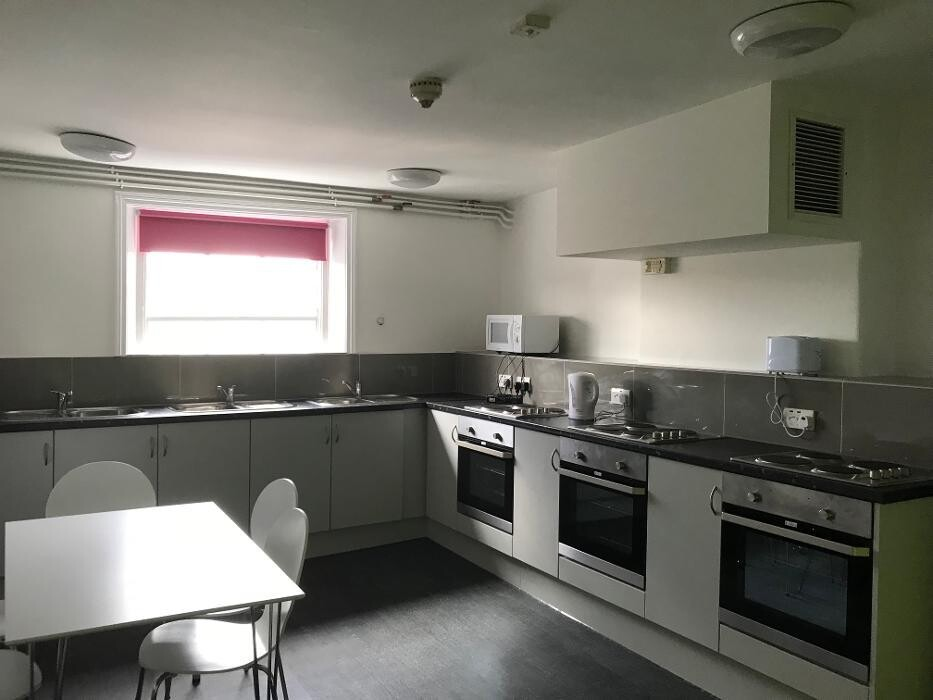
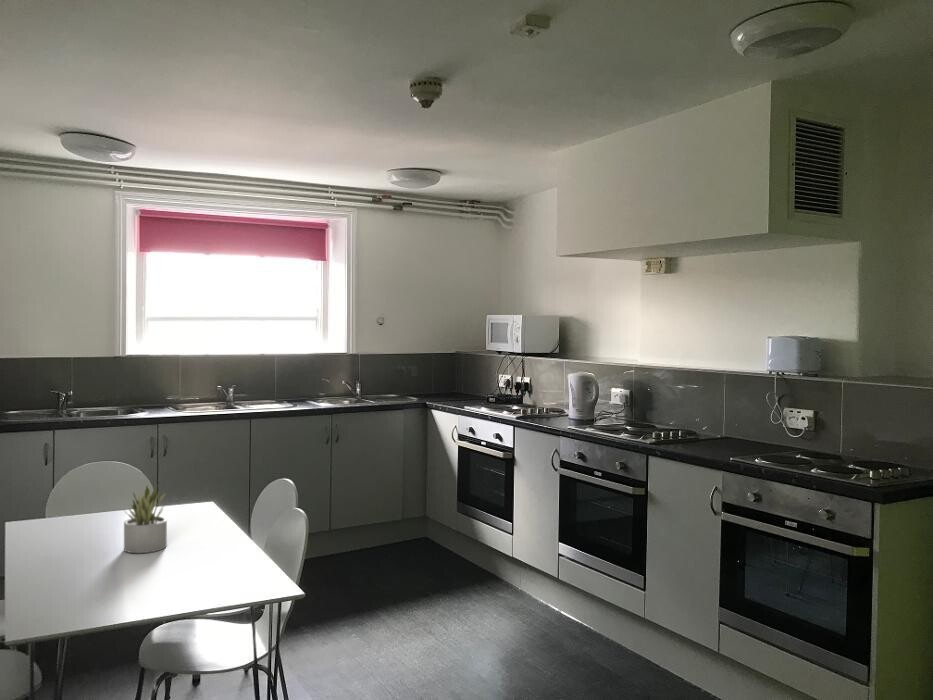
+ succulent plant (145, 516)
